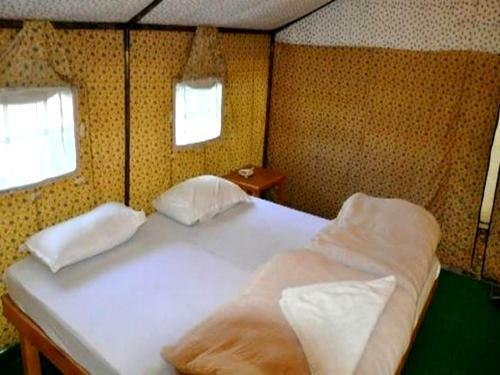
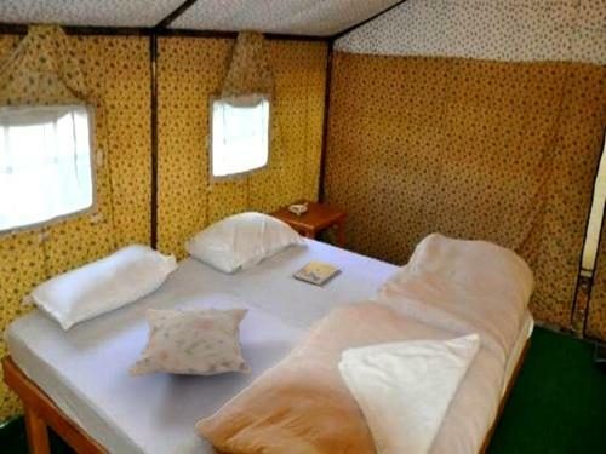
+ book (316, 271)
+ decorative pillow (194, 339)
